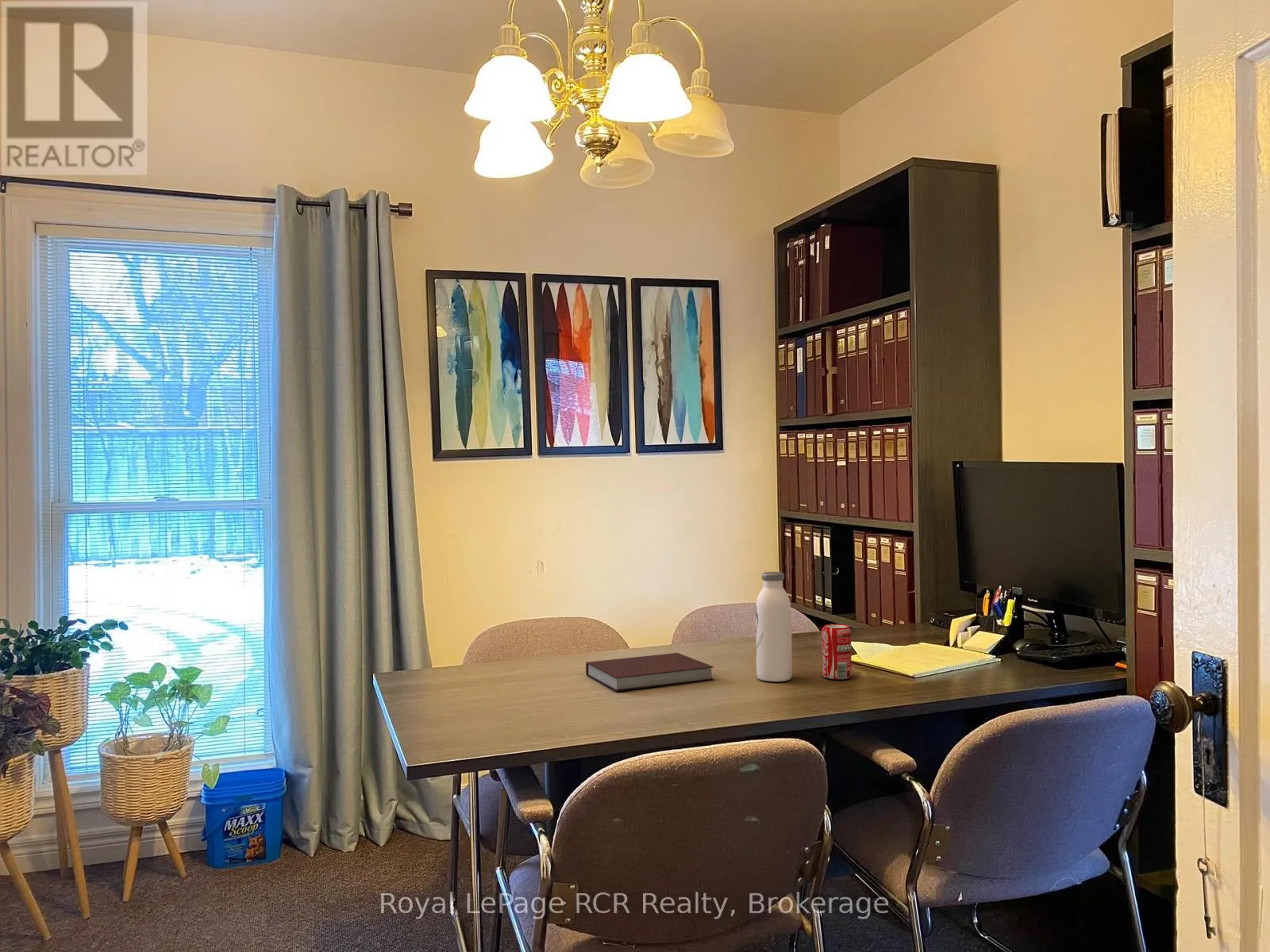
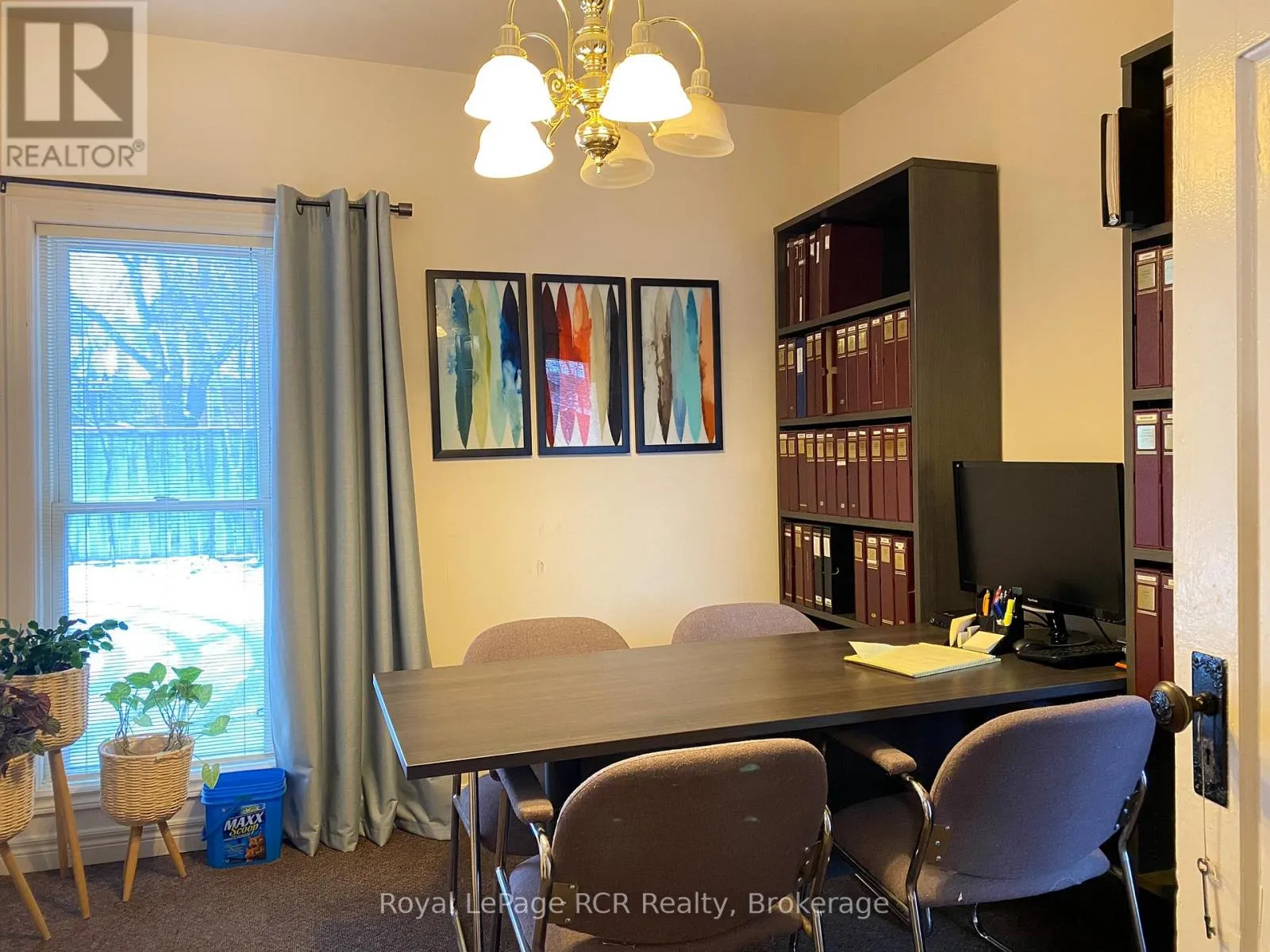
- water bottle (773, 625)
- beverage can (837, 651)
- notebook (648, 670)
